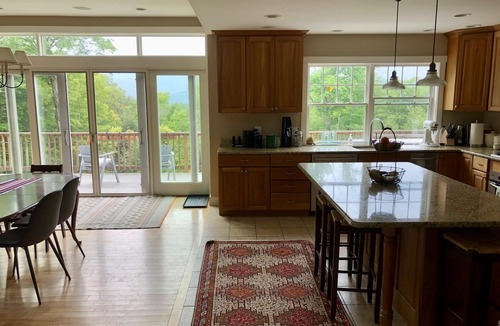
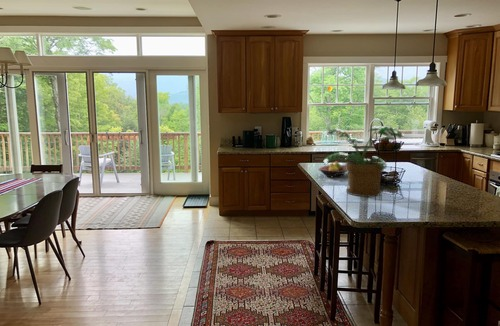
+ potted plant (360, 160)
+ fruit bowl (334, 168)
